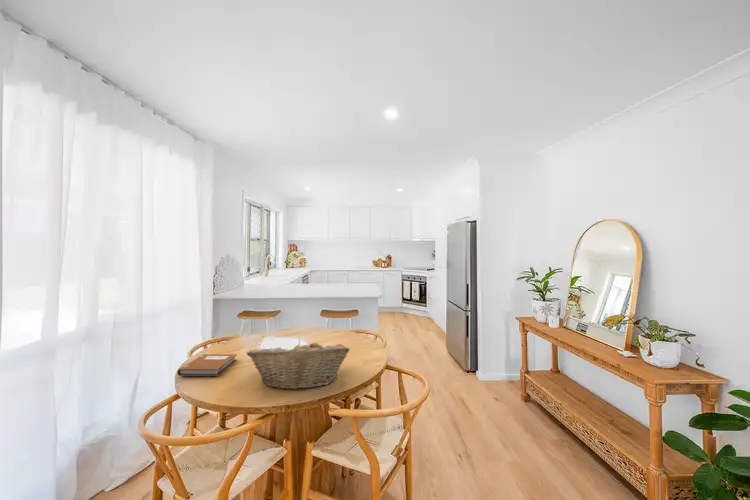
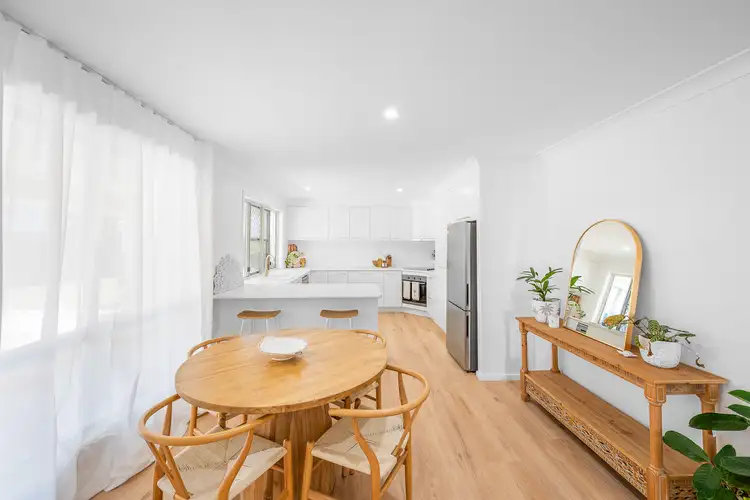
- notebook (209, 363)
- fruit basket (299, 359)
